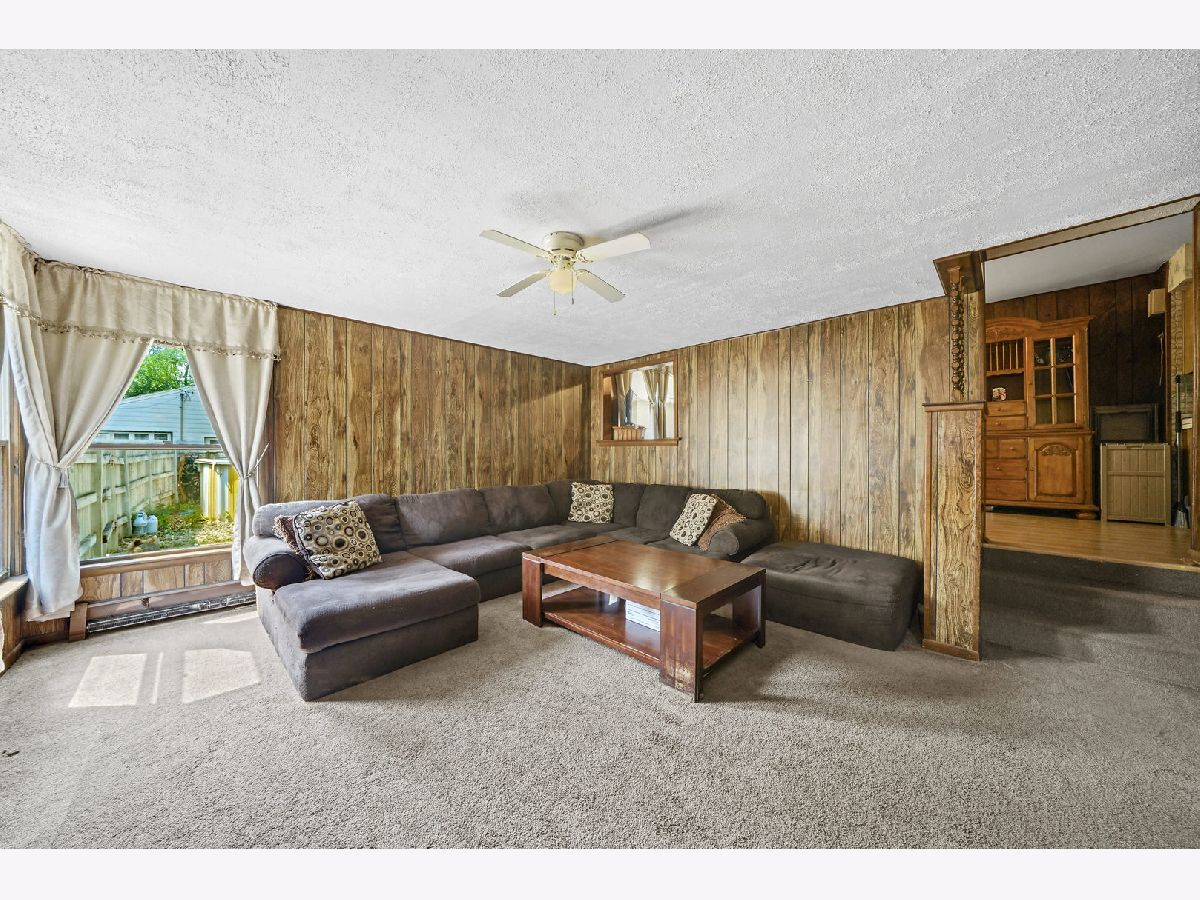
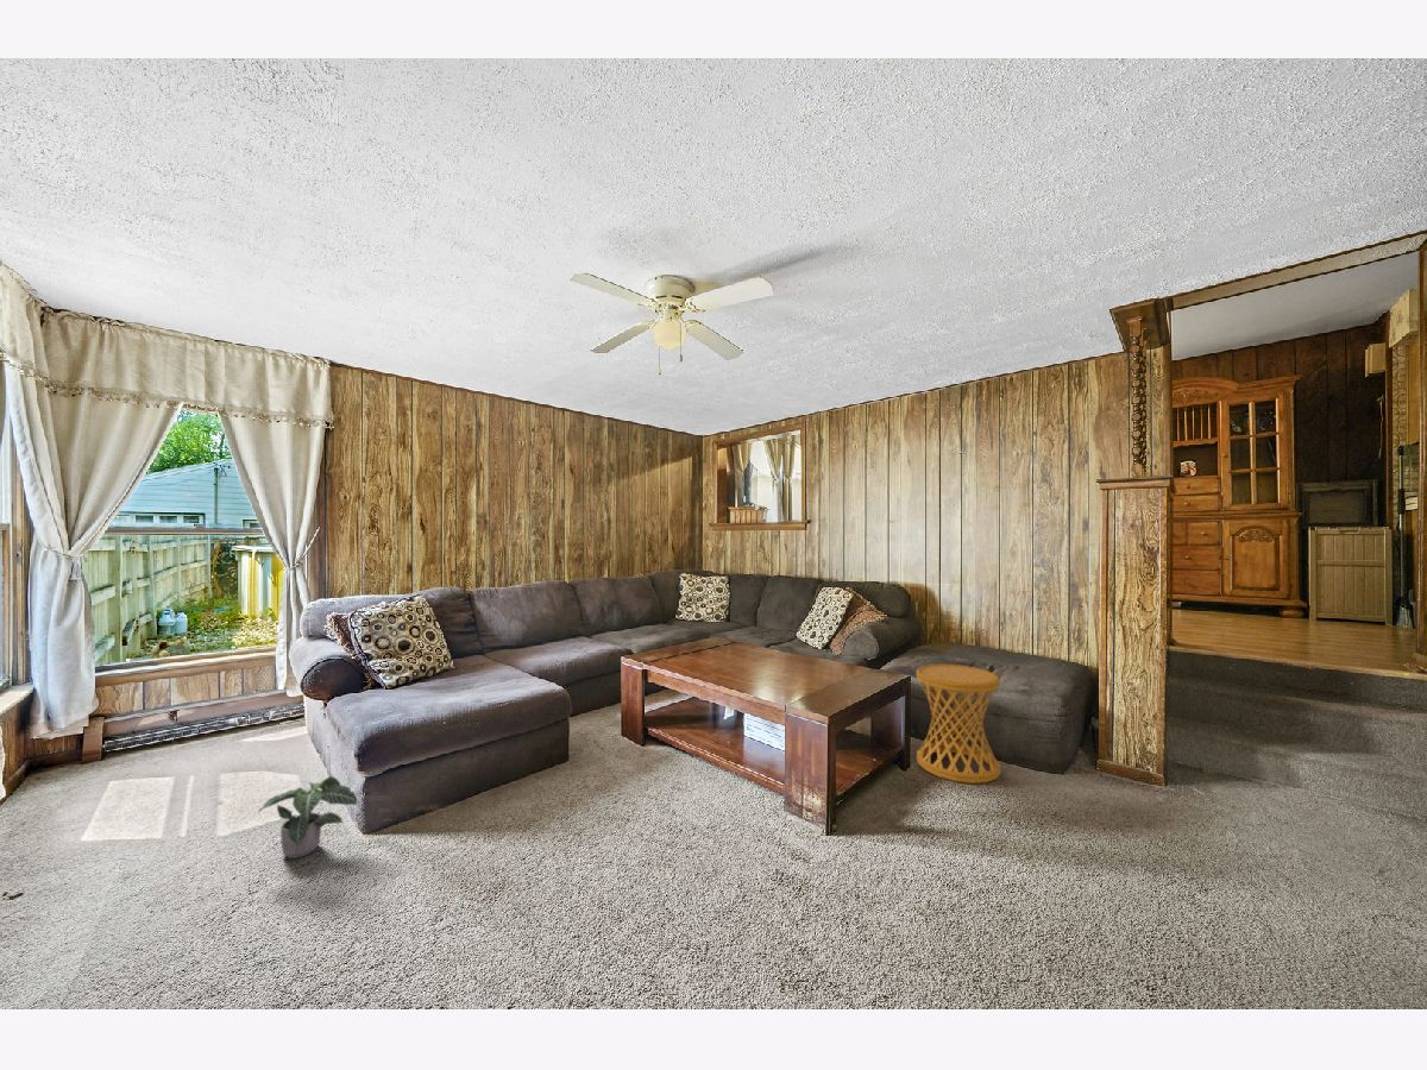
+ side table (956, 719)
+ potted plant (308, 817)
